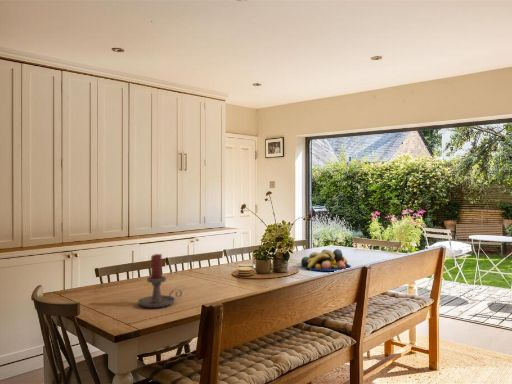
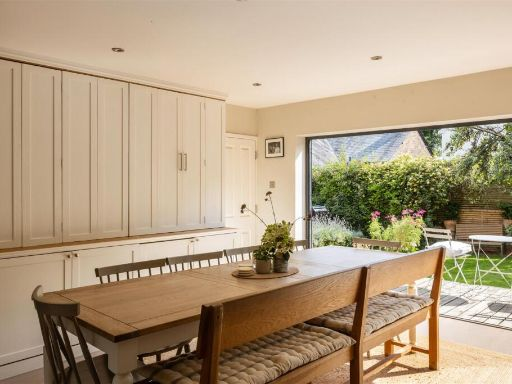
- candle holder (161, 277)
- fruit bowl (326, 258)
